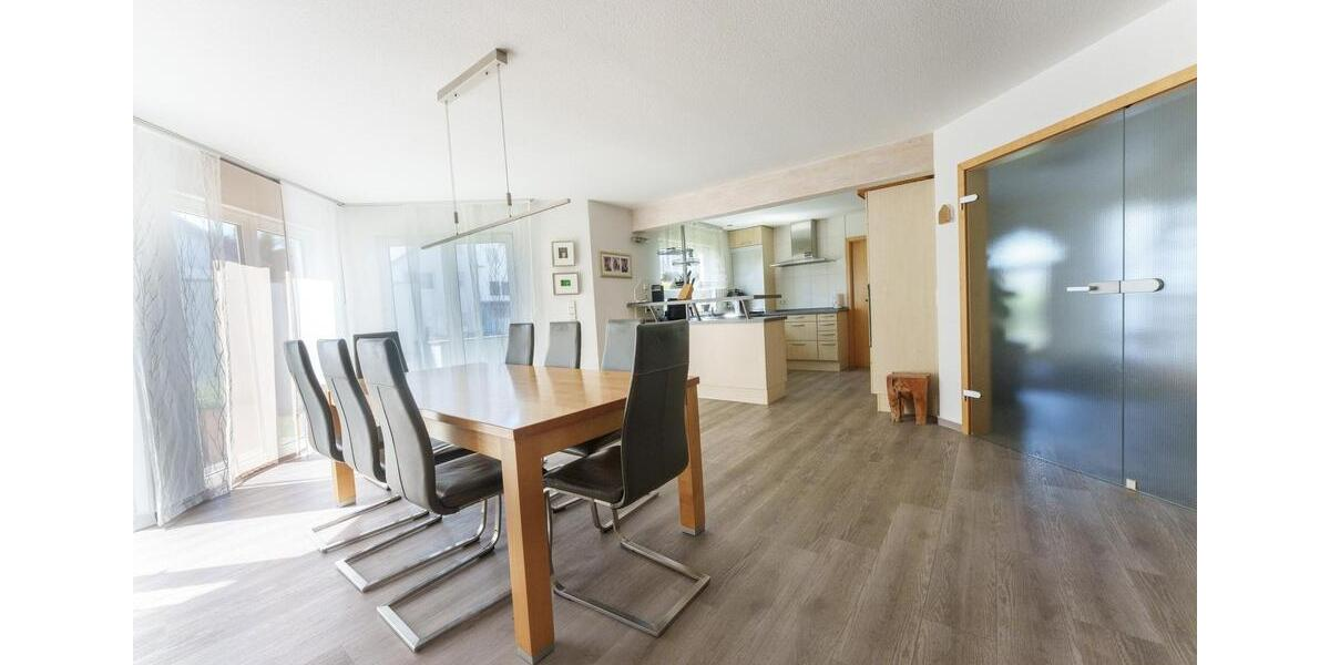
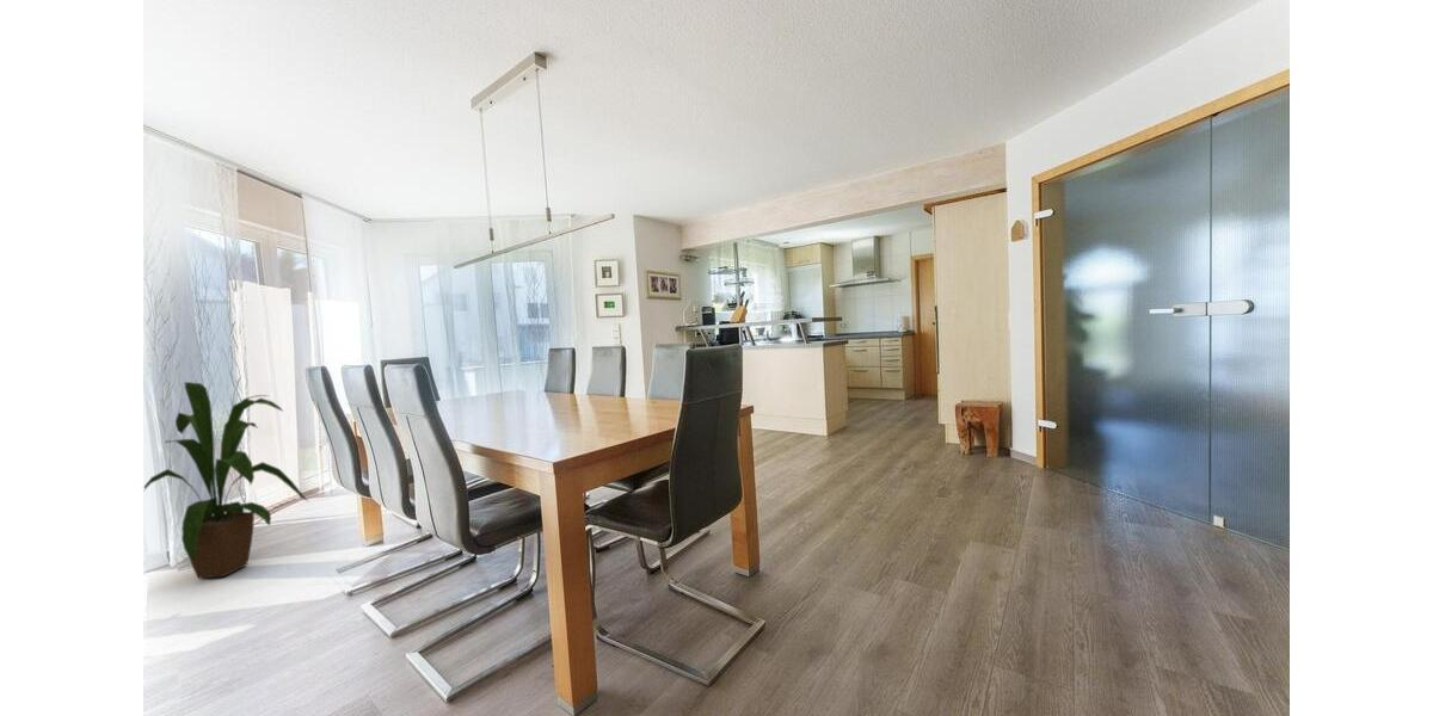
+ house plant (234, 469)
